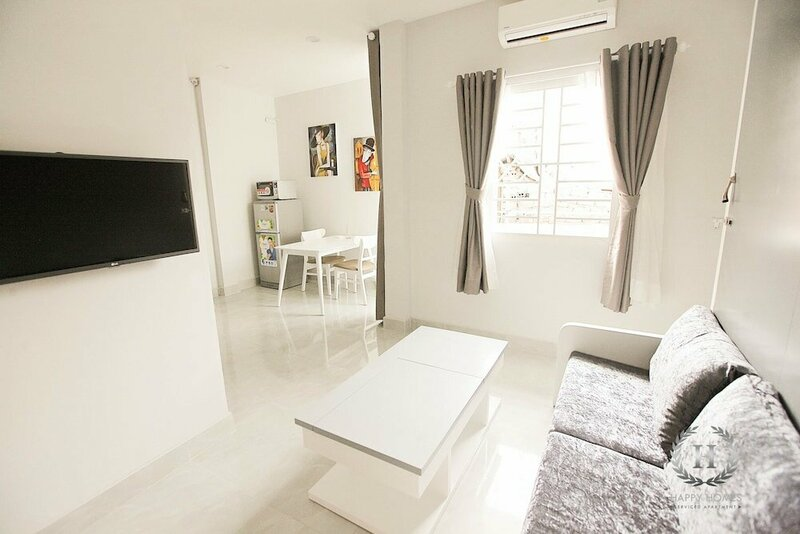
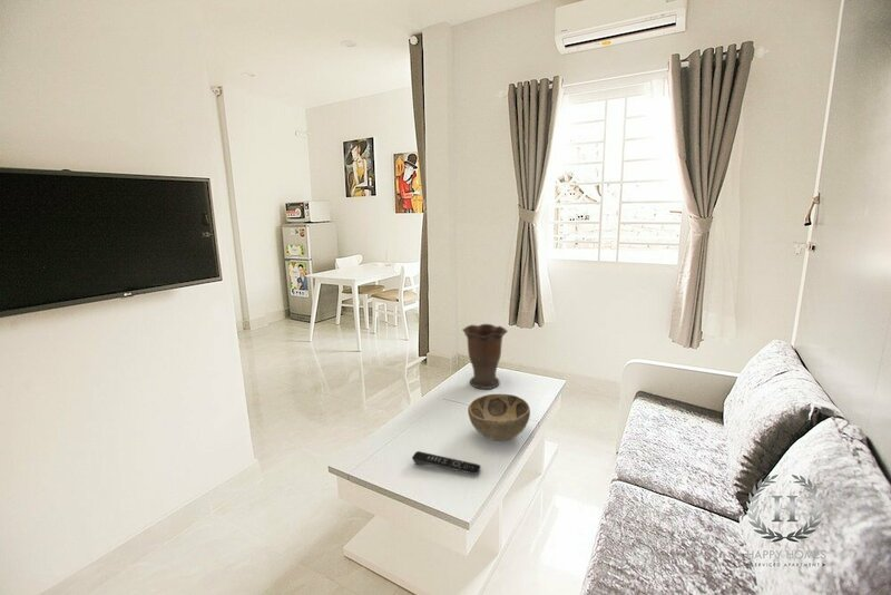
+ vase (484, 355)
+ decorative bowl (498, 419)
+ remote control (446, 464)
